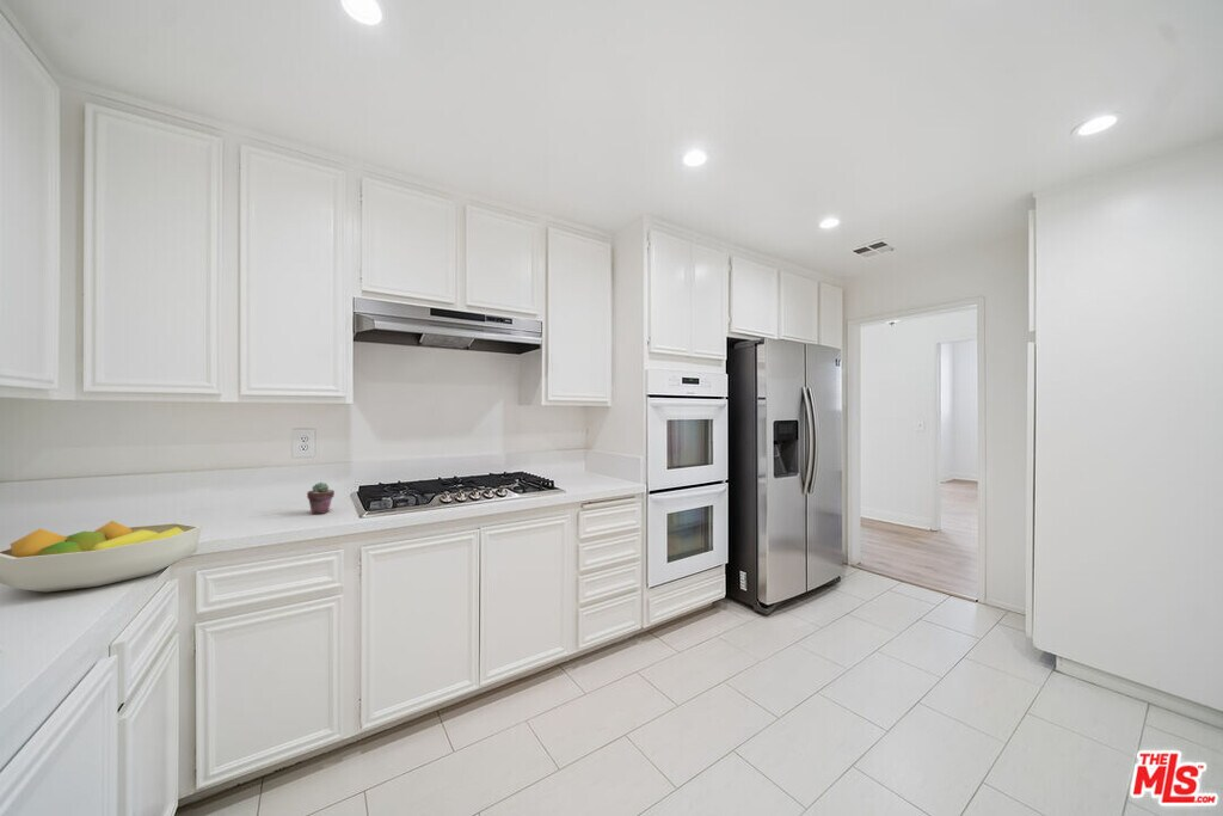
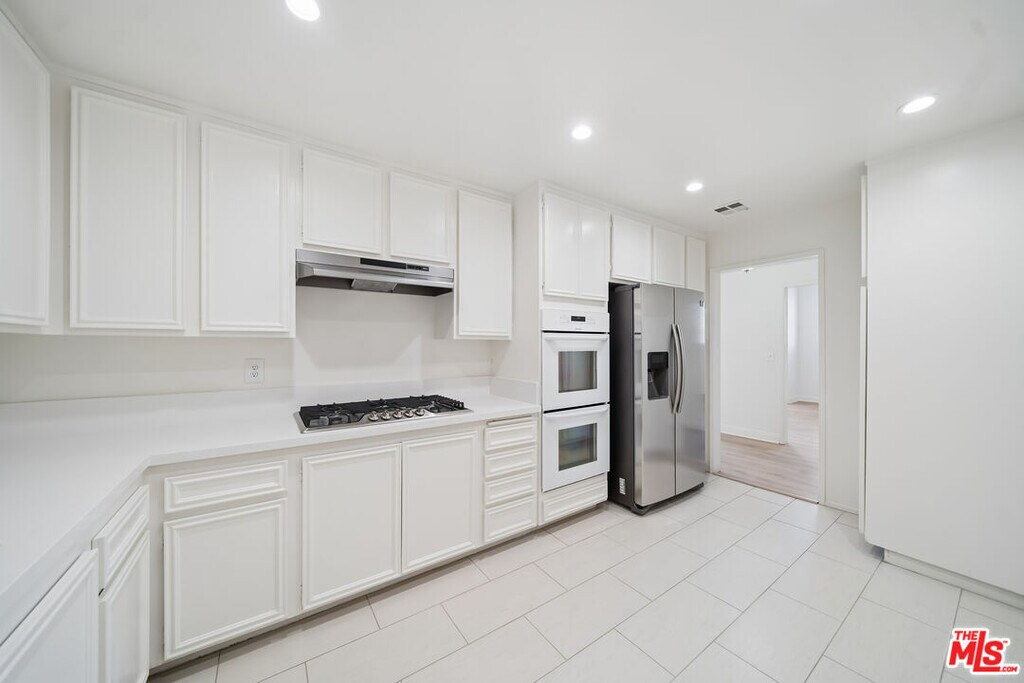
- fruit bowl (106, 548)
- potted succulent (320, 497)
